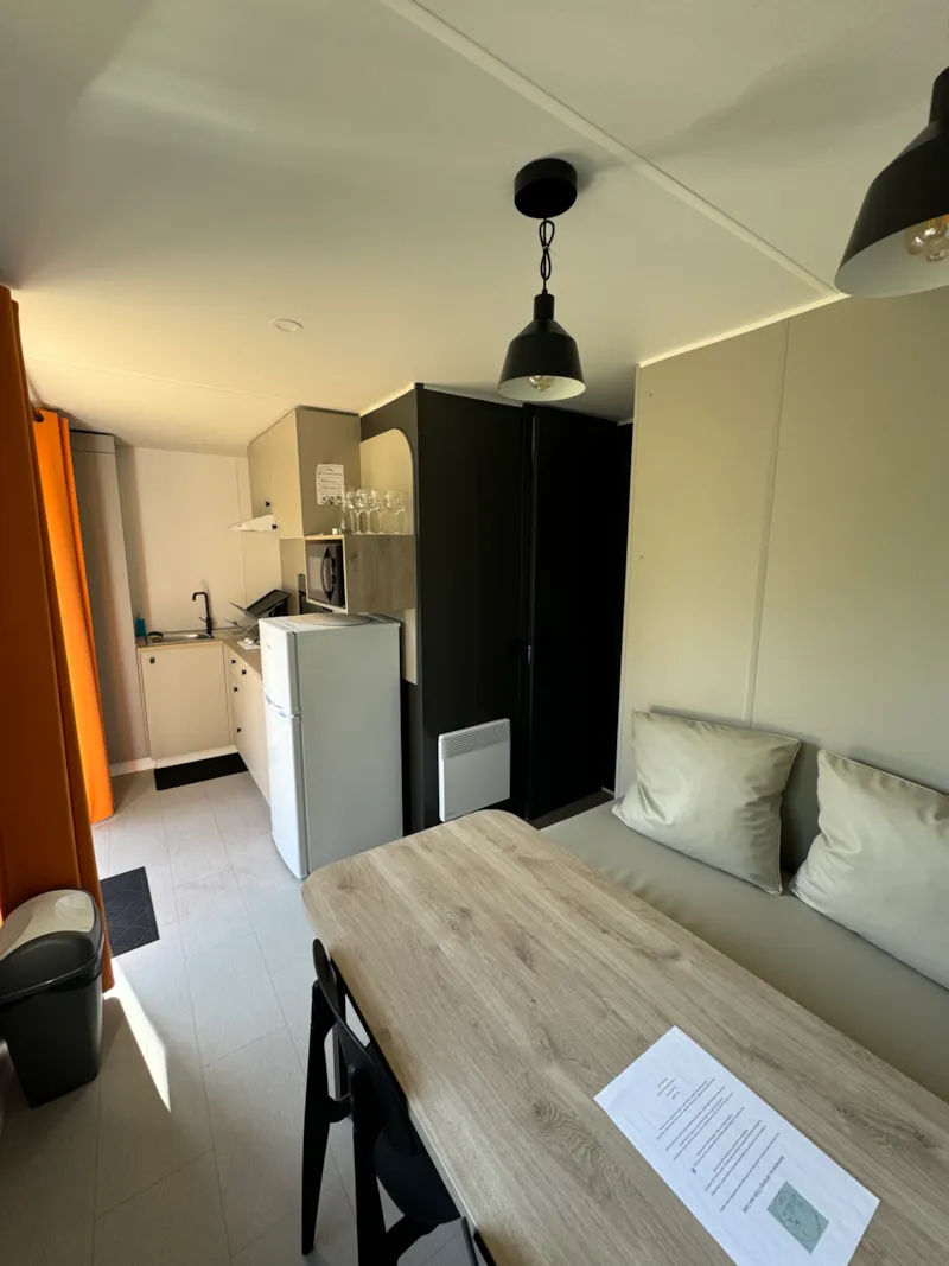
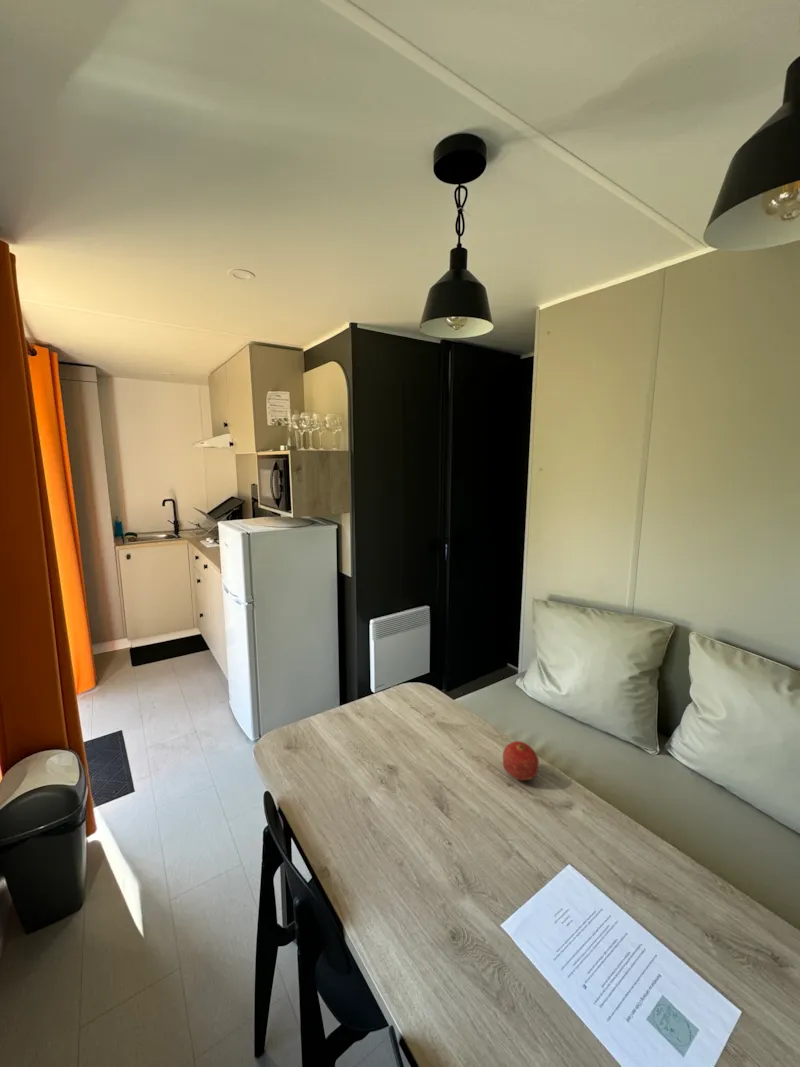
+ fruit (520, 759)
